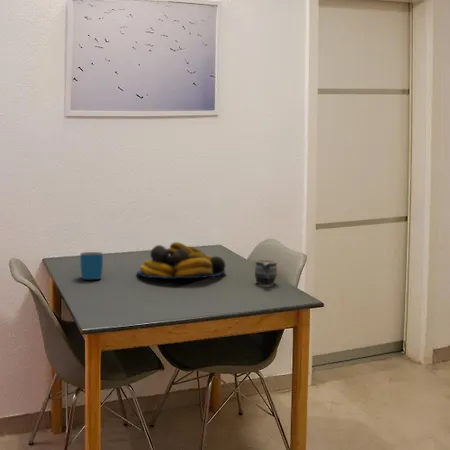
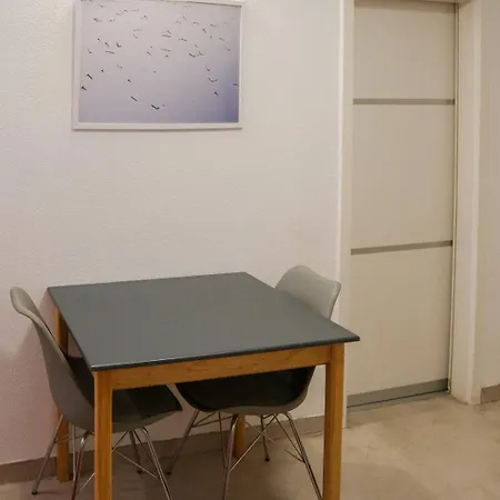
- mug (266, 272)
- mug (91, 265)
- fruit bowl (180, 258)
